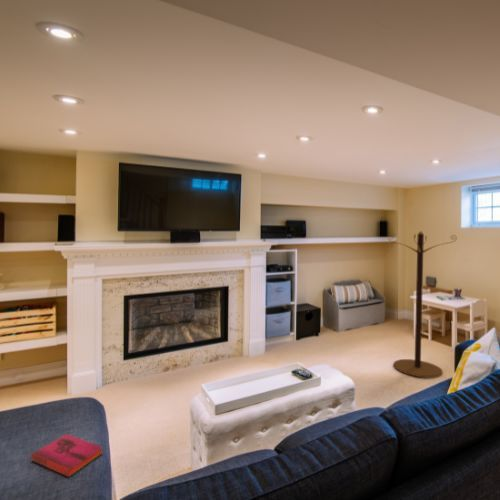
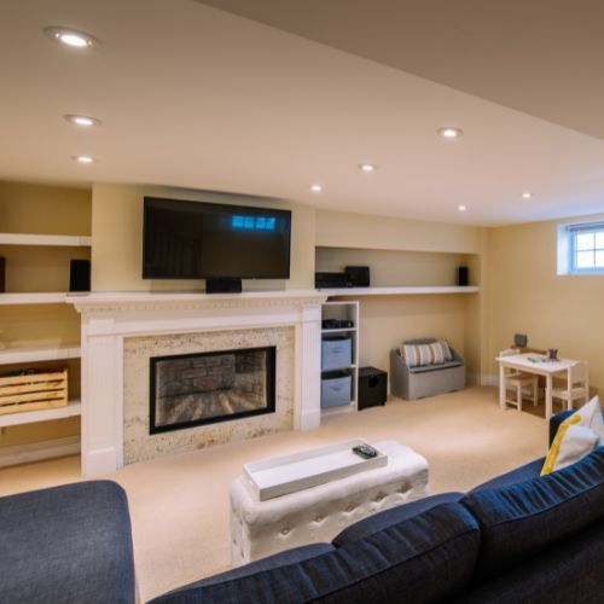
- hardback book (67, 453)
- coat rack (419, 300)
